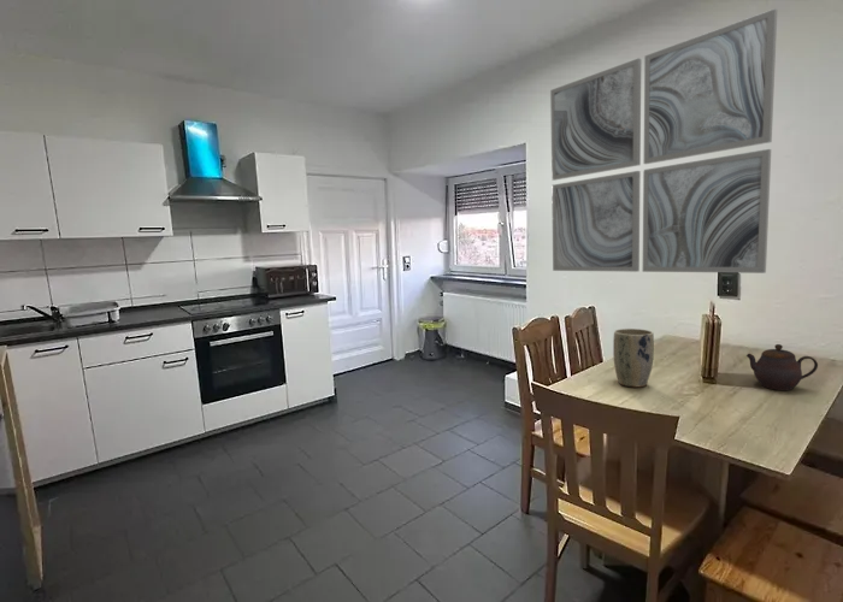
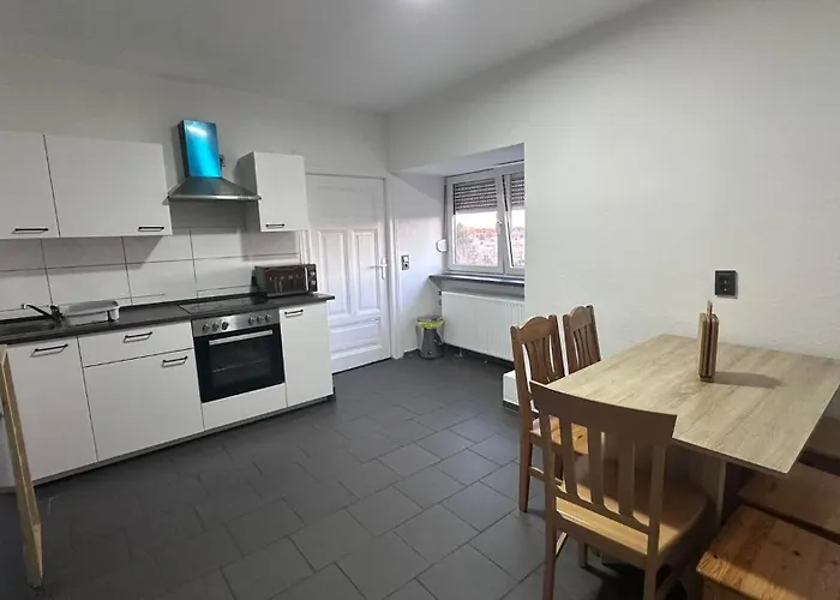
- plant pot (632, 358)
- wall art (643, 170)
- teapot (780, 365)
